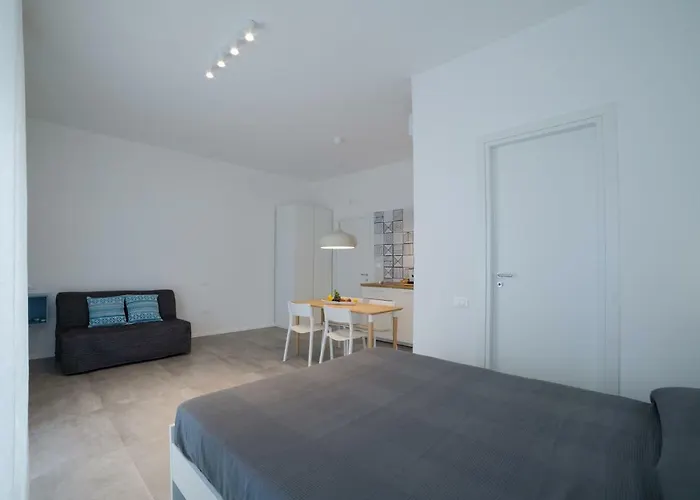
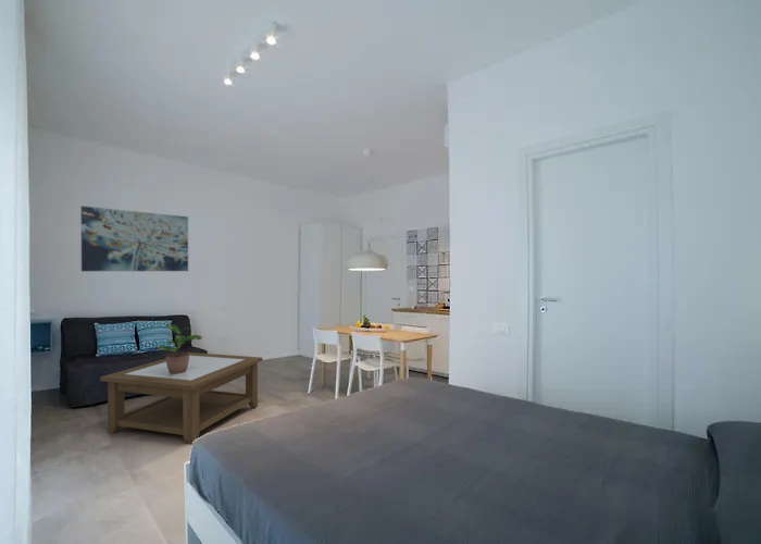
+ coffee table (189, 392)
+ wall art (139, 242)
+ potted plant (179, 347)
